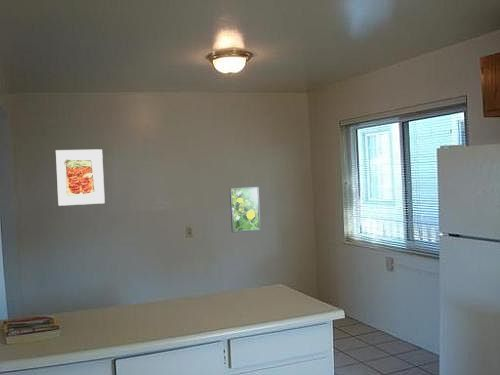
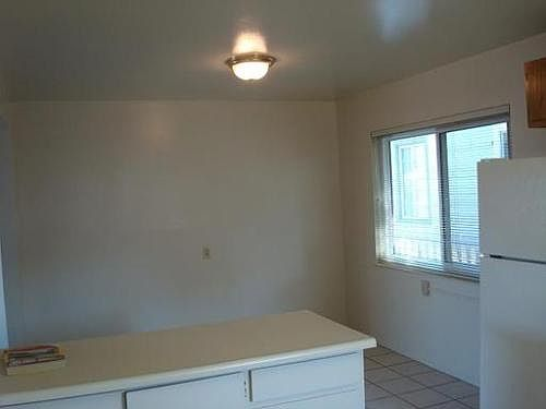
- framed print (80, 177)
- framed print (245, 209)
